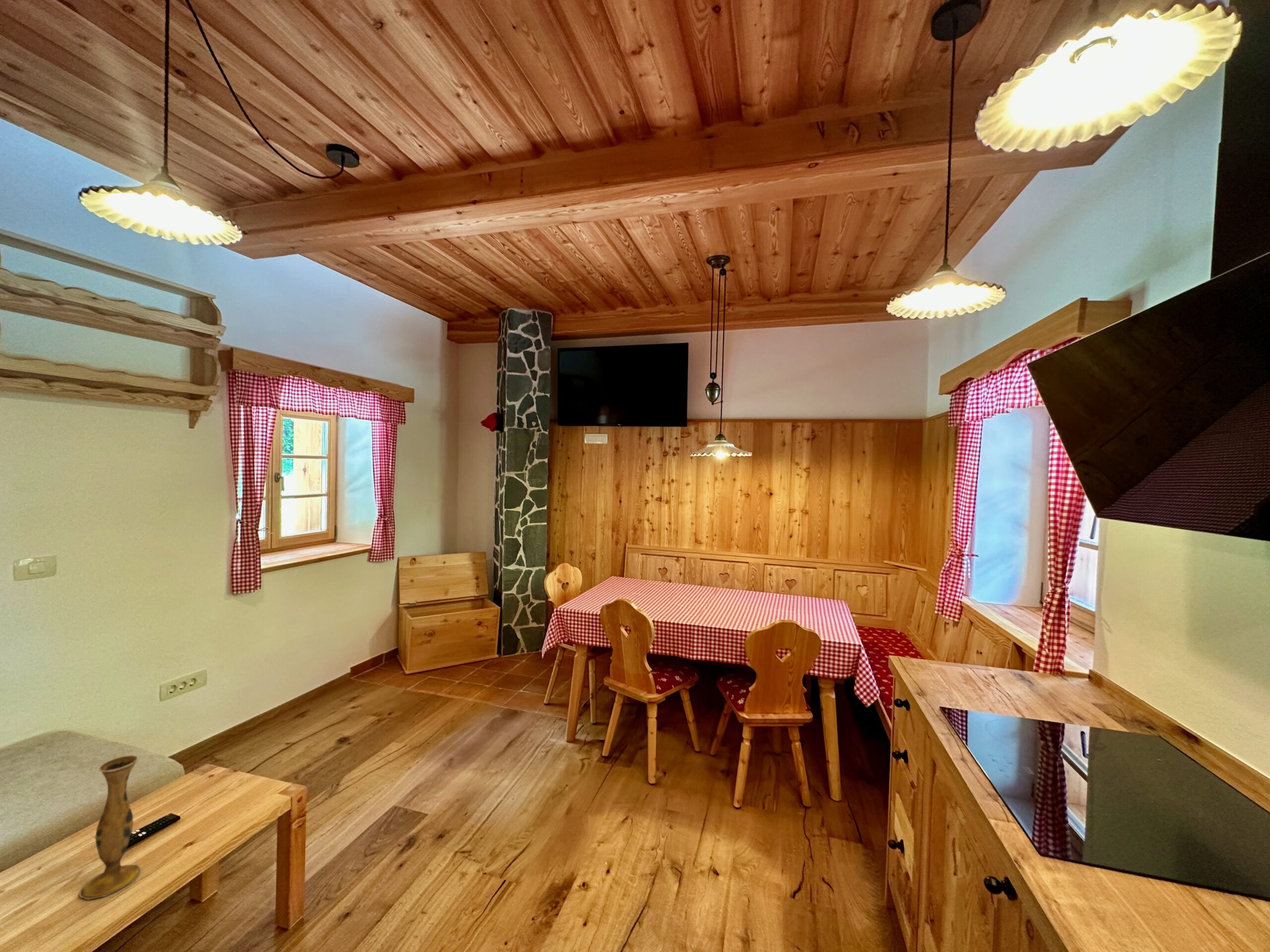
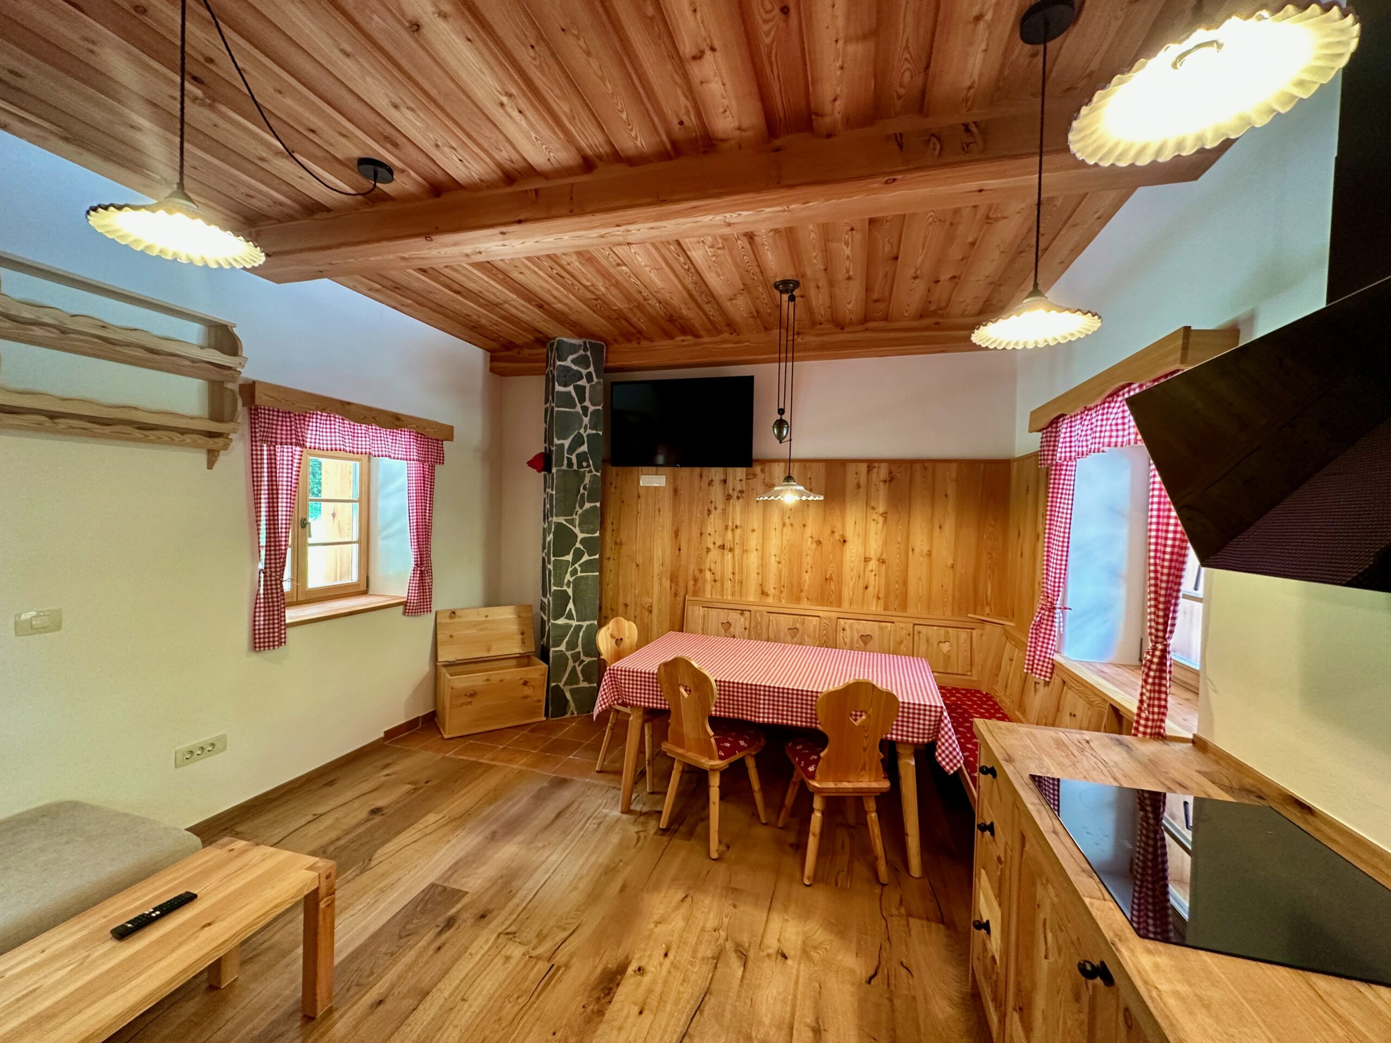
- vase (112, 823)
